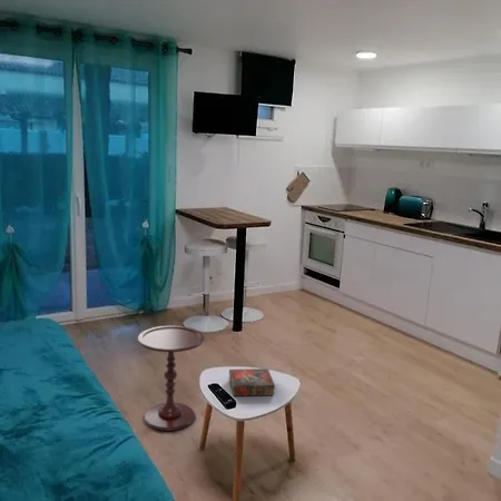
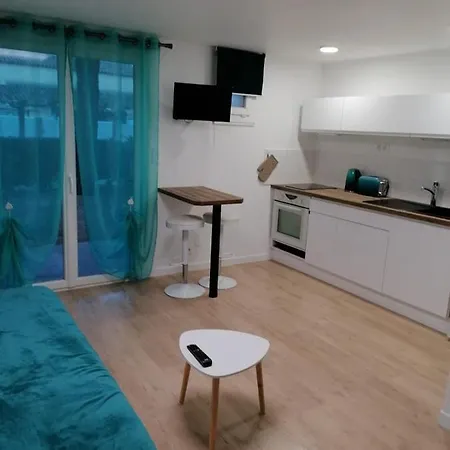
- book (250, 381)
- side table (170, 377)
